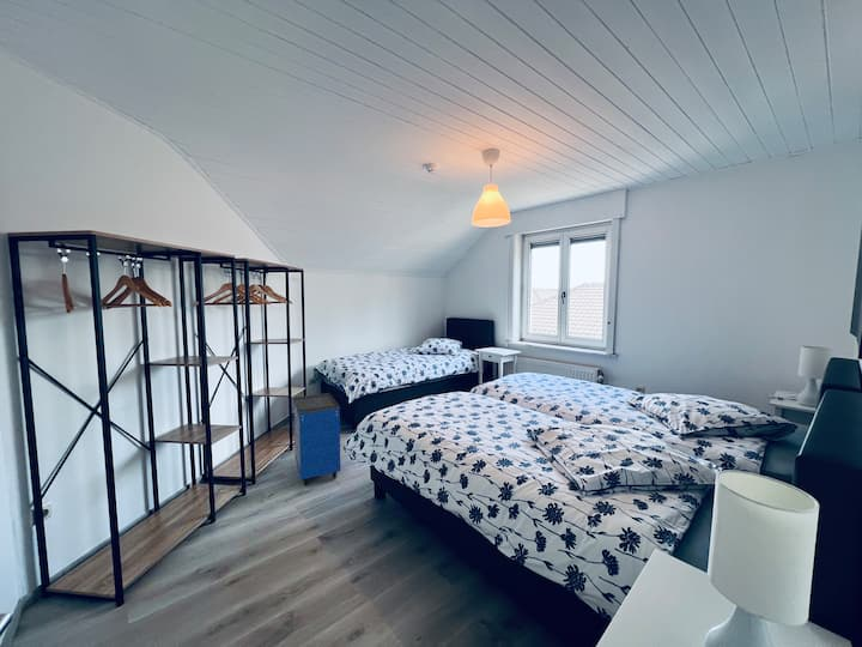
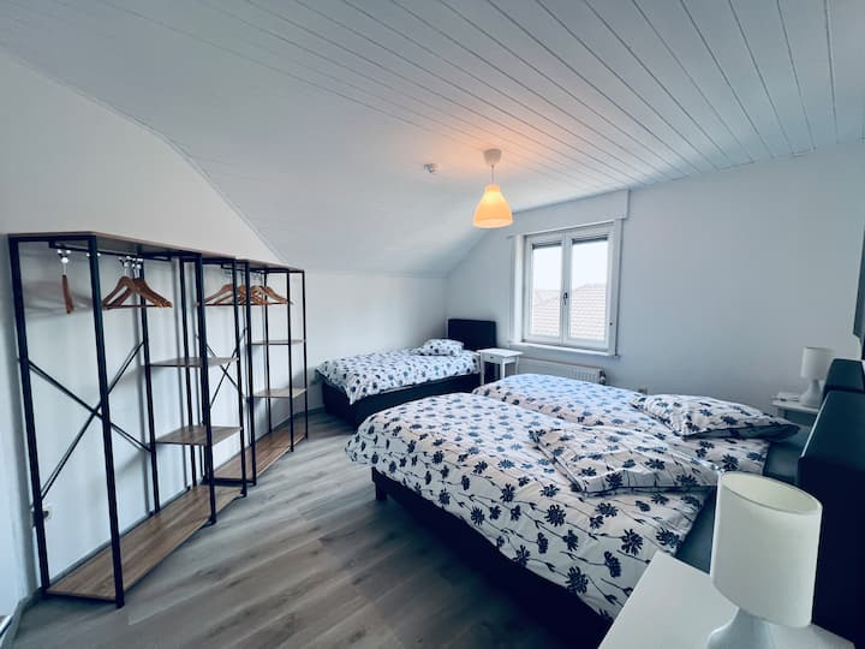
- cabinet (315, 436)
